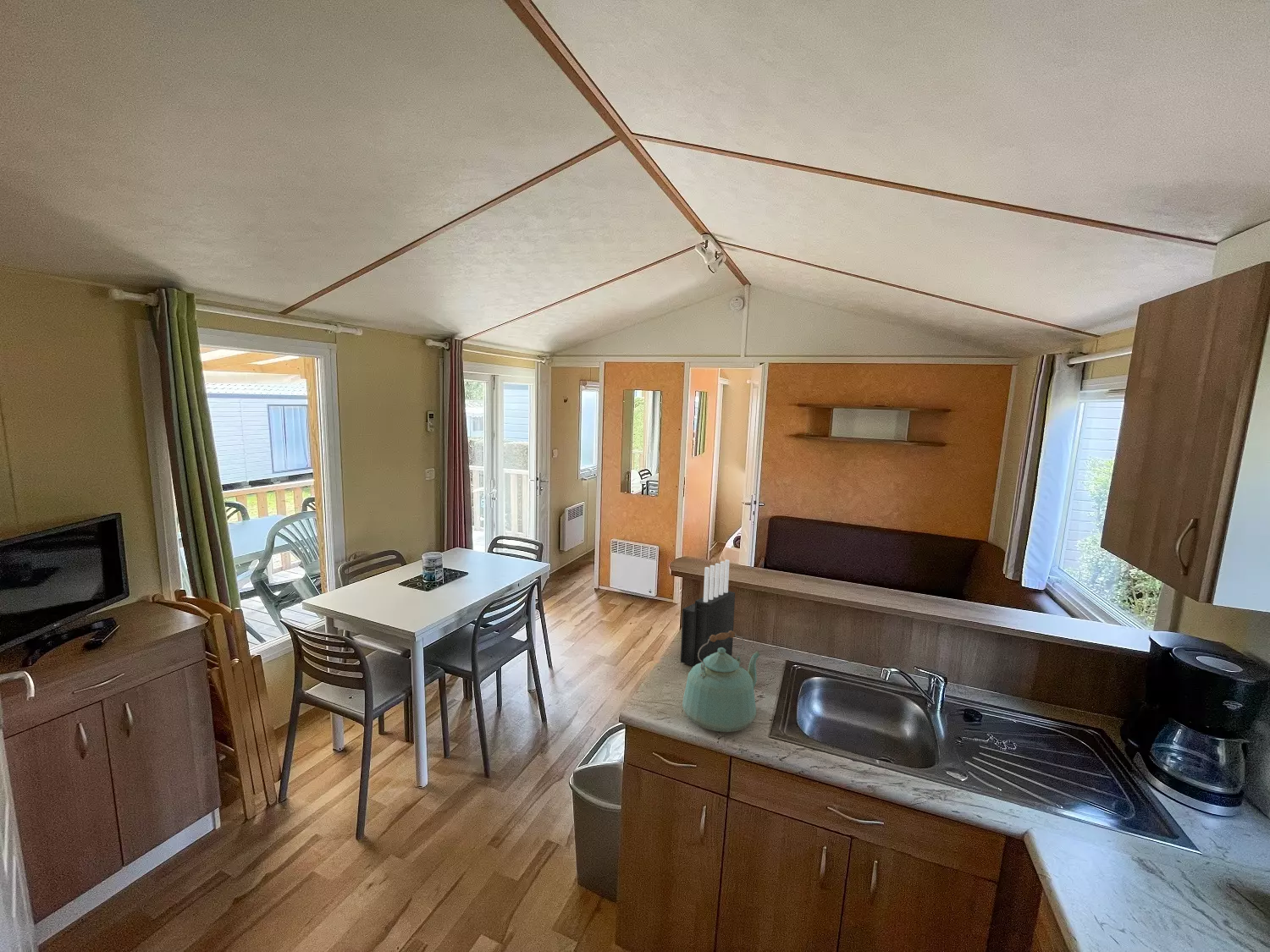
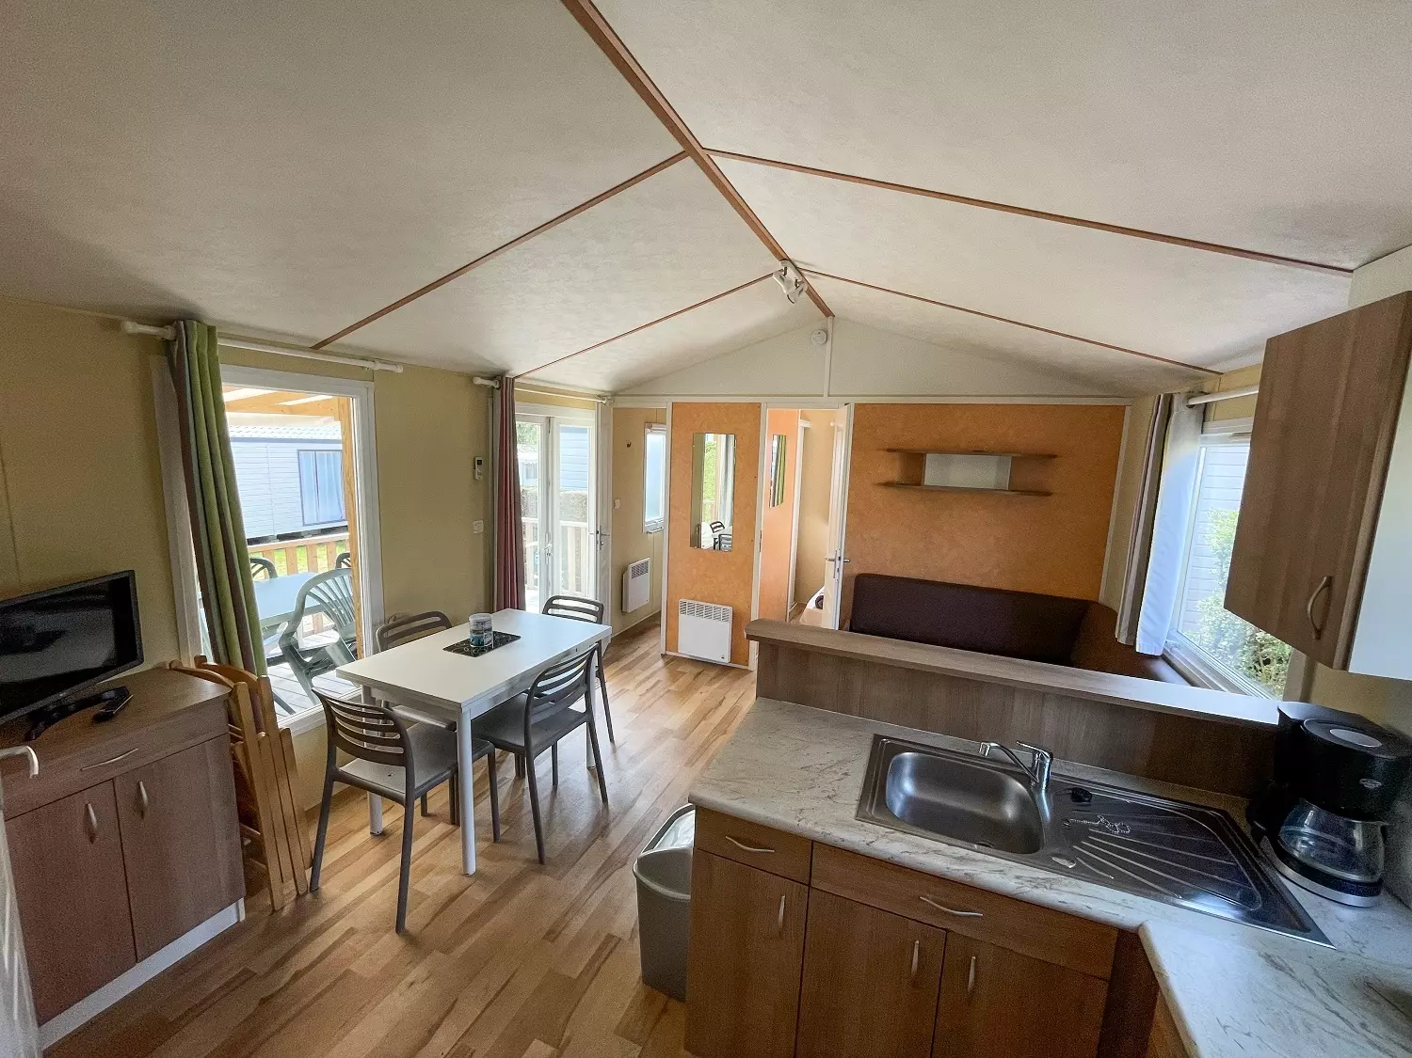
- kettle (726, 672)
- knife block (706, 609)
